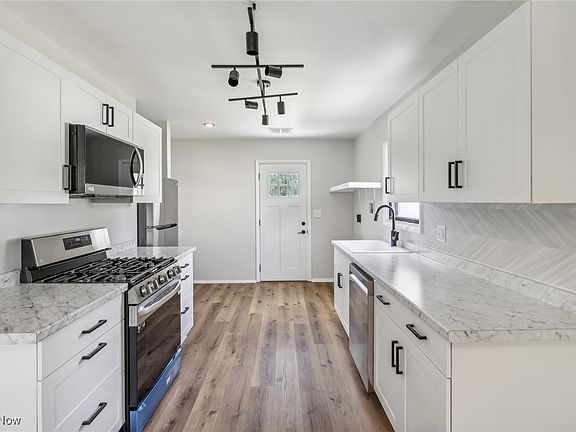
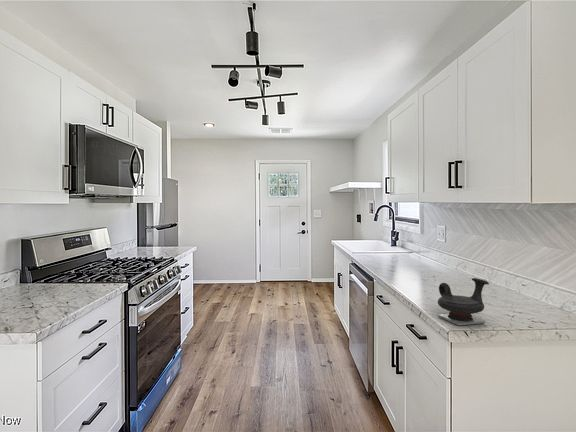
+ teapot (460, 297)
